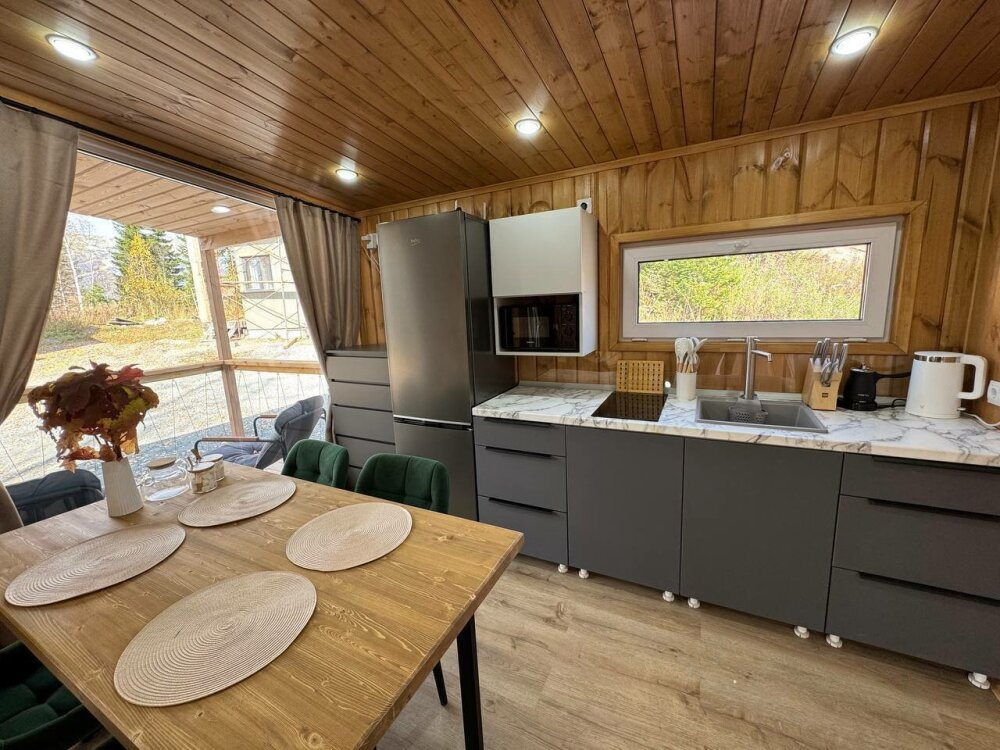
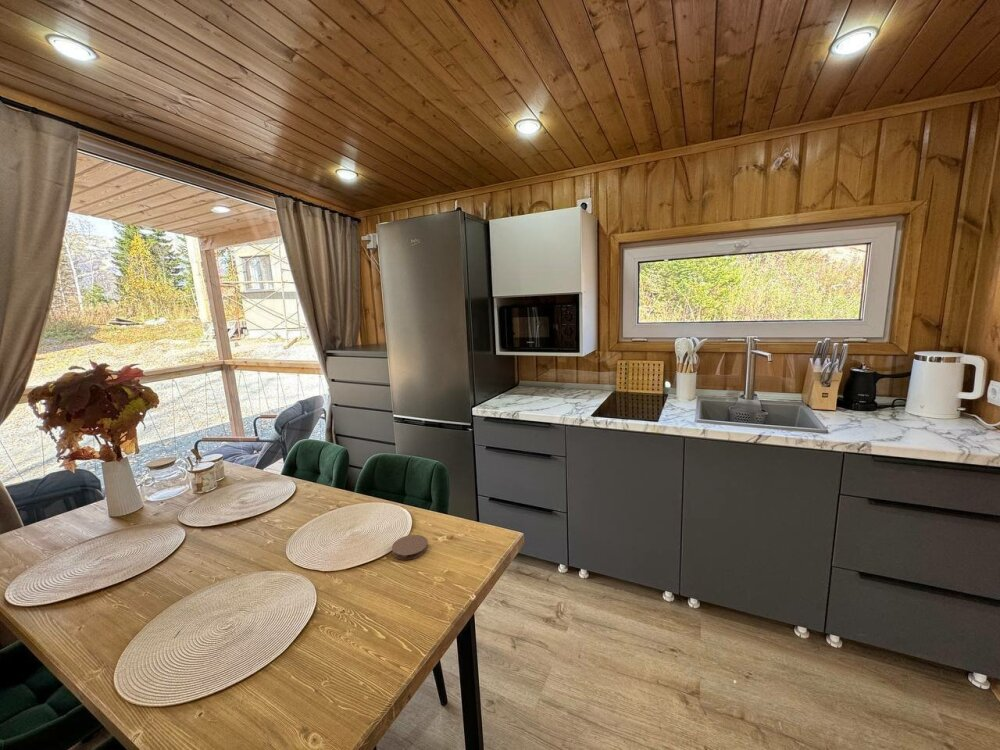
+ coaster (410, 546)
